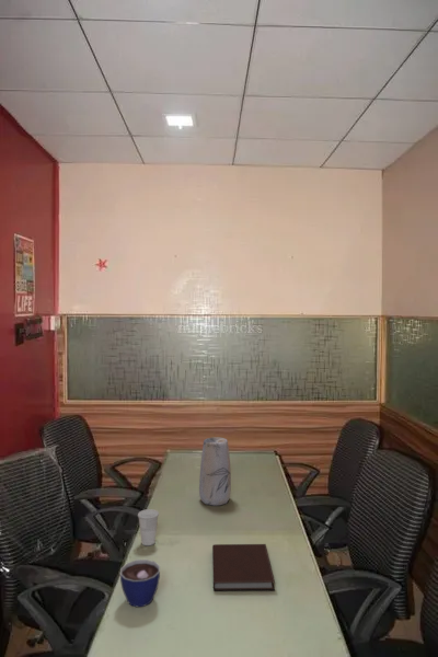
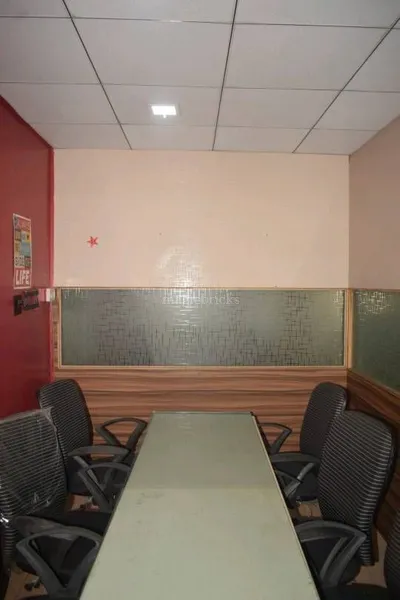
- cup (148, 527)
- cup (140, 580)
- notebook (241, 565)
- vase (215, 470)
